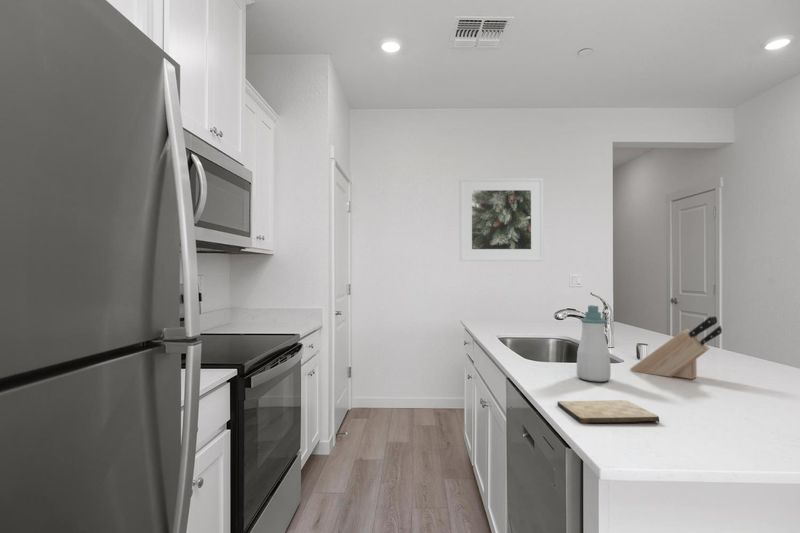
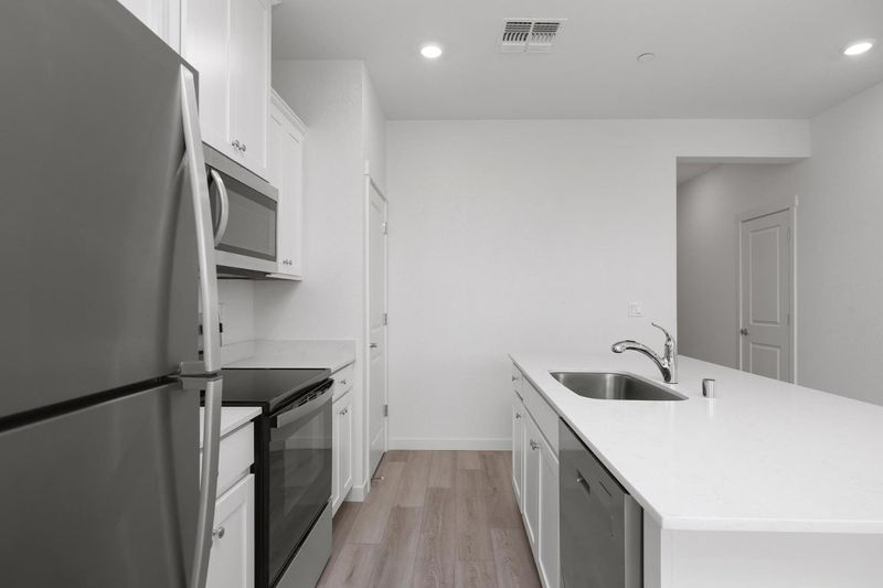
- cutting board (605, 410)
- soap bottle (593, 342)
- knife block (675, 344)
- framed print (501, 219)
